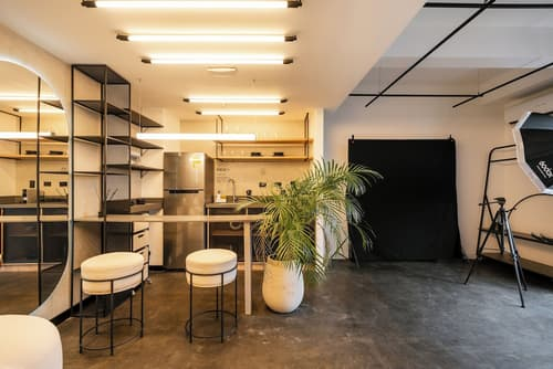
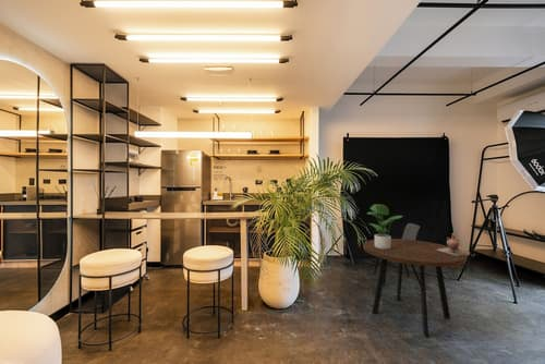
+ dining table (401, 278)
+ ceramic jug (451, 242)
+ potted plant (384, 225)
+ dining chair (387, 259)
